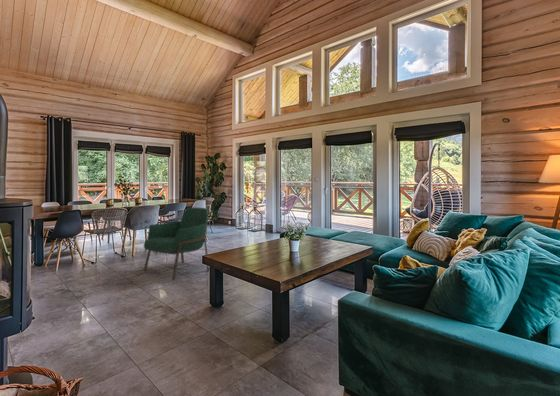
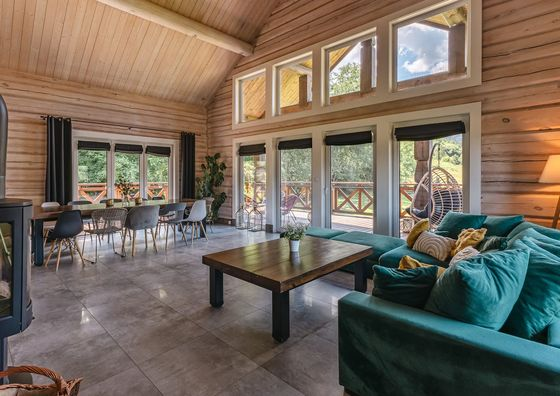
- armchair (176, 239)
